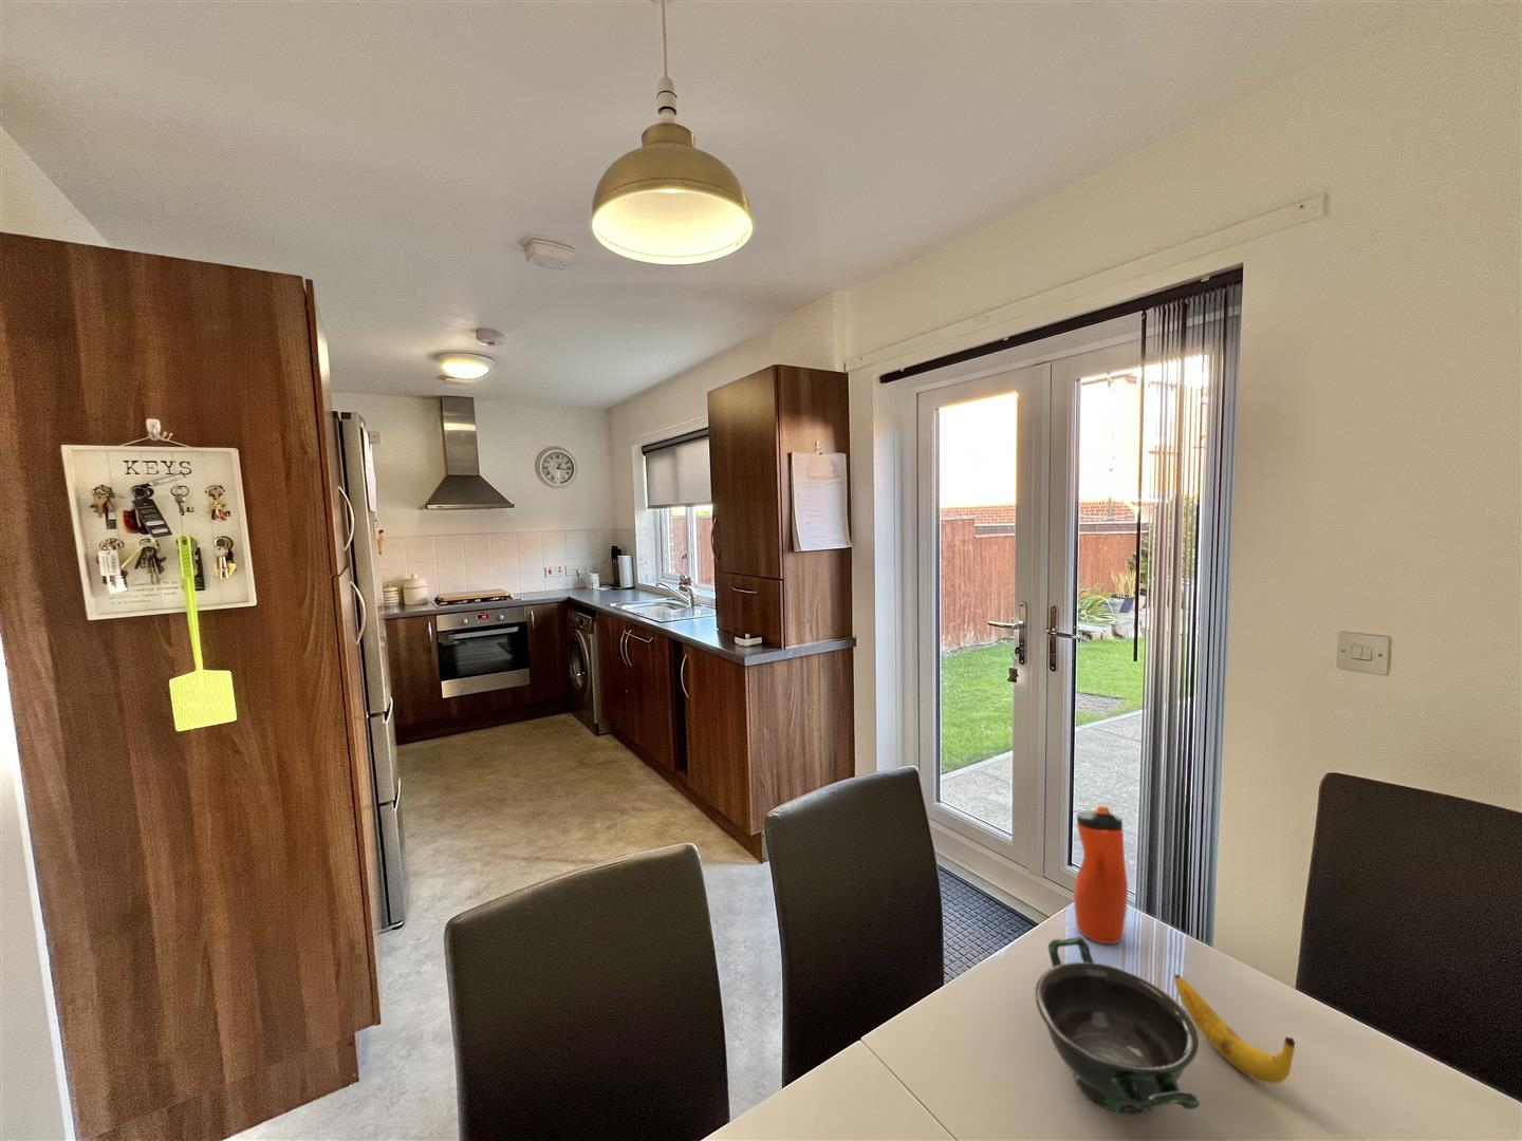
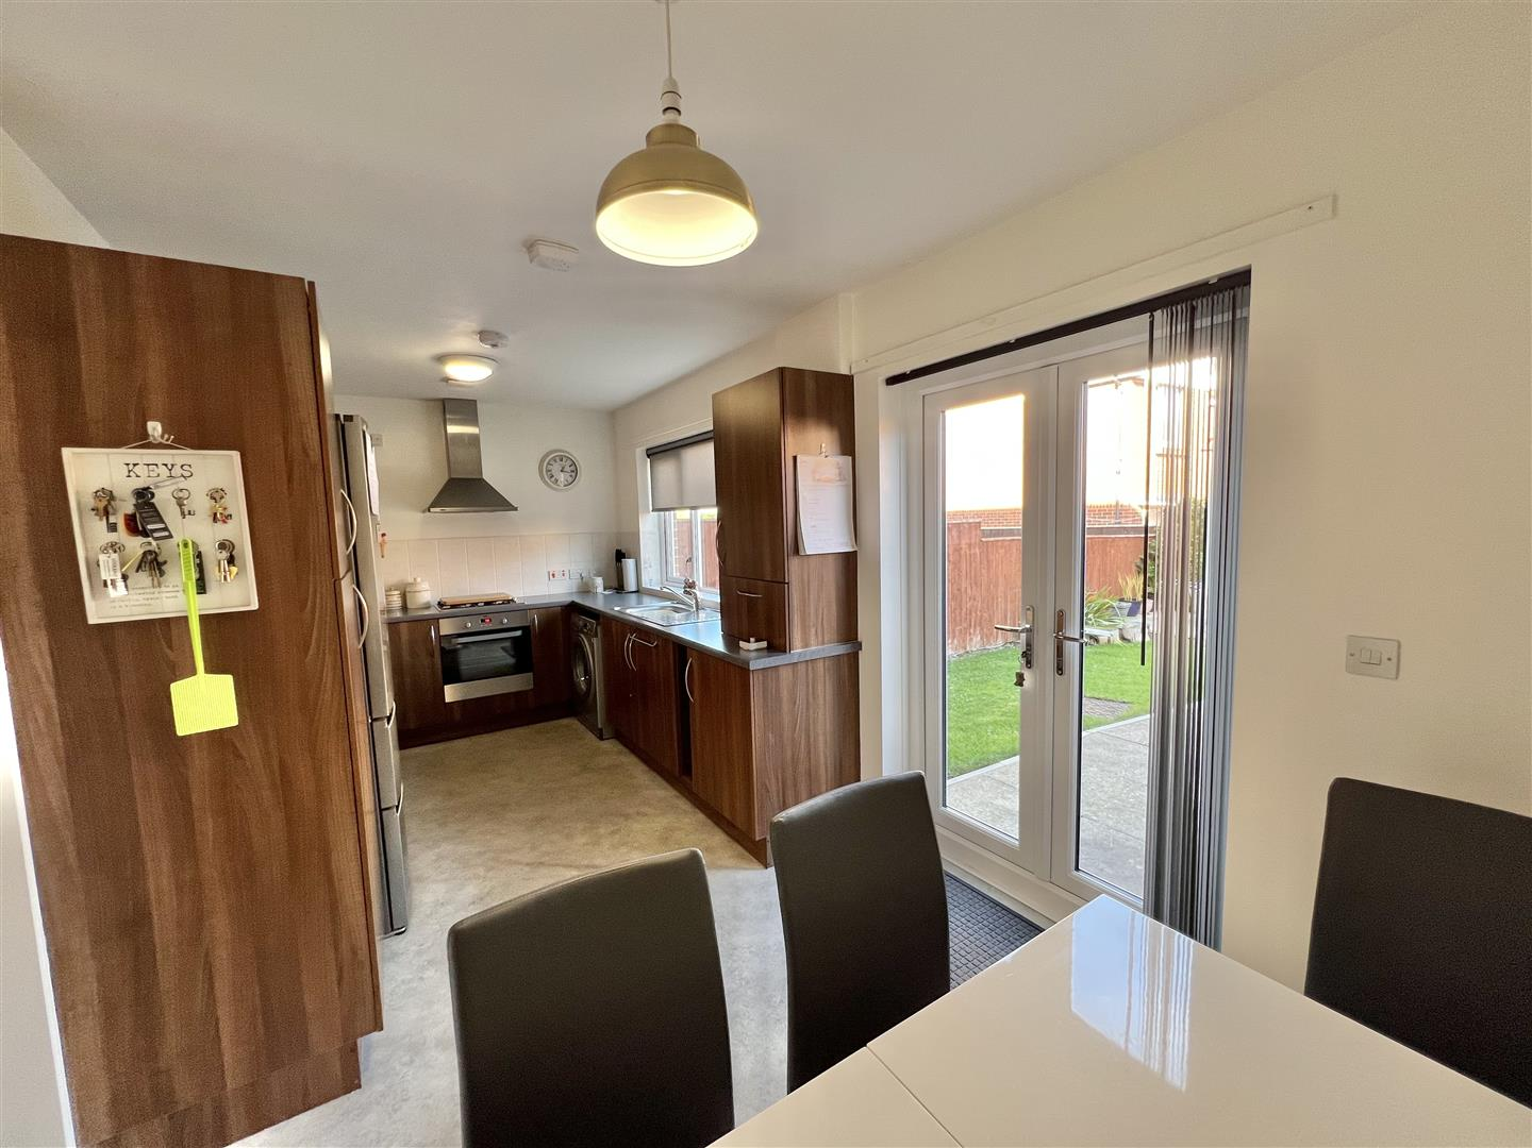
- bowl (1112, 1043)
- banana (1225, 1024)
- water bottle (1099, 869)
